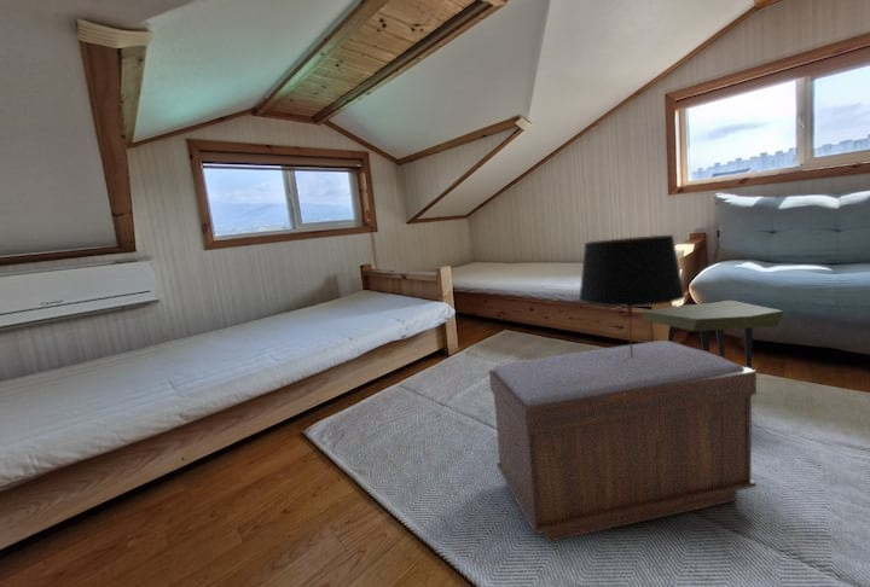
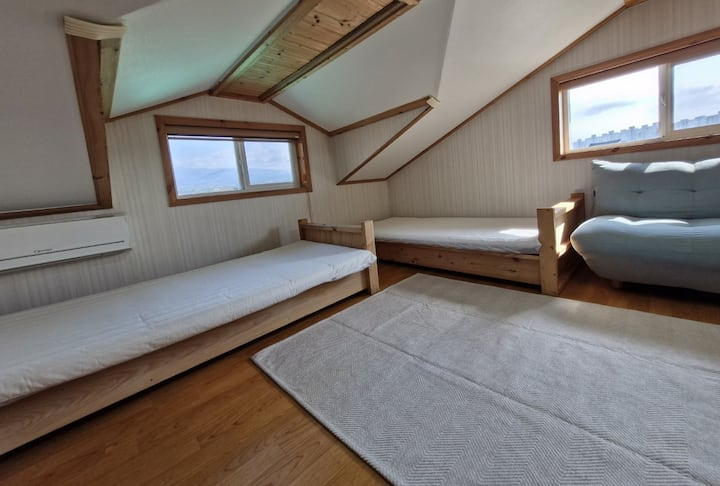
- bench (611, 426)
- table lamp (628, 298)
- side table (707, 349)
